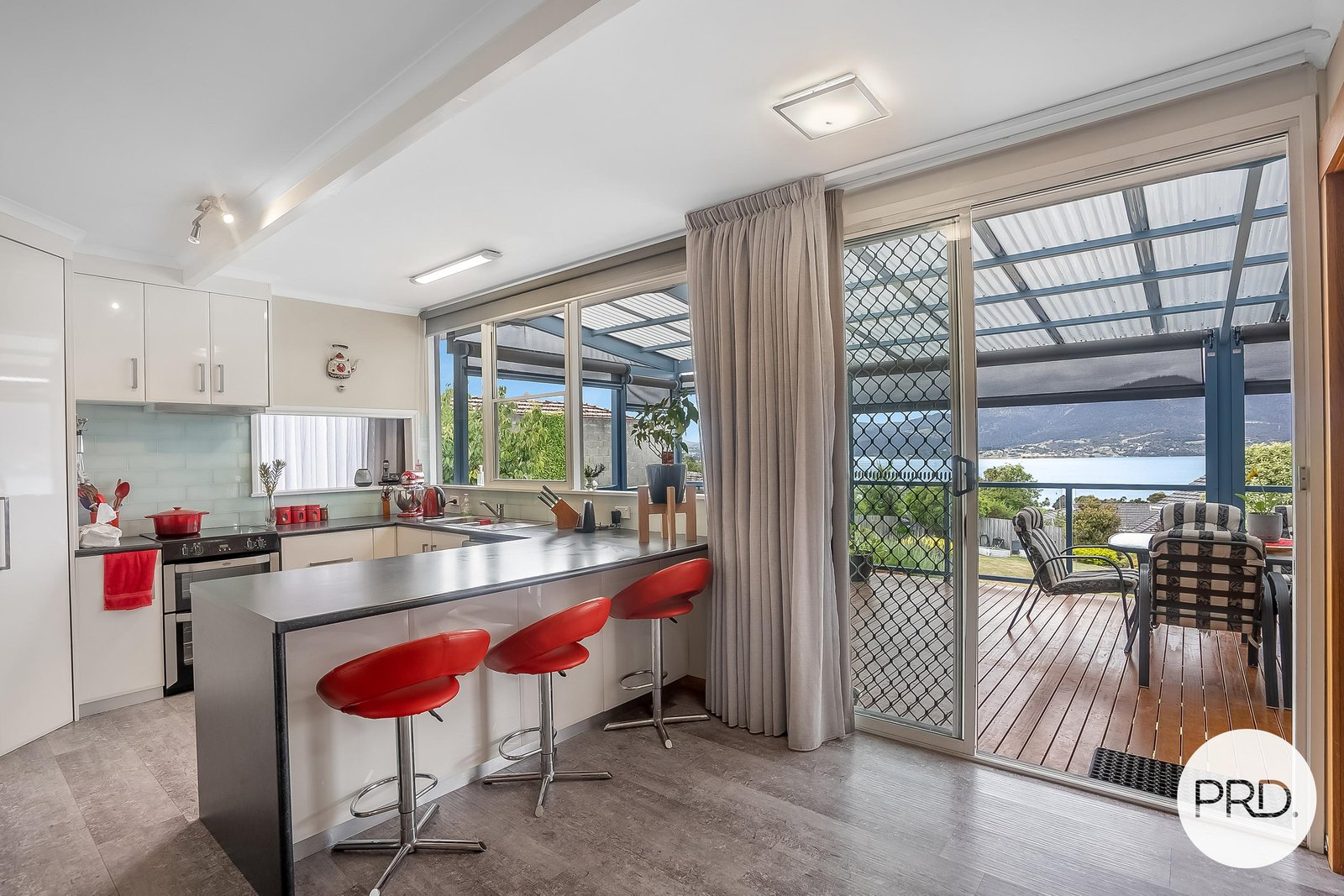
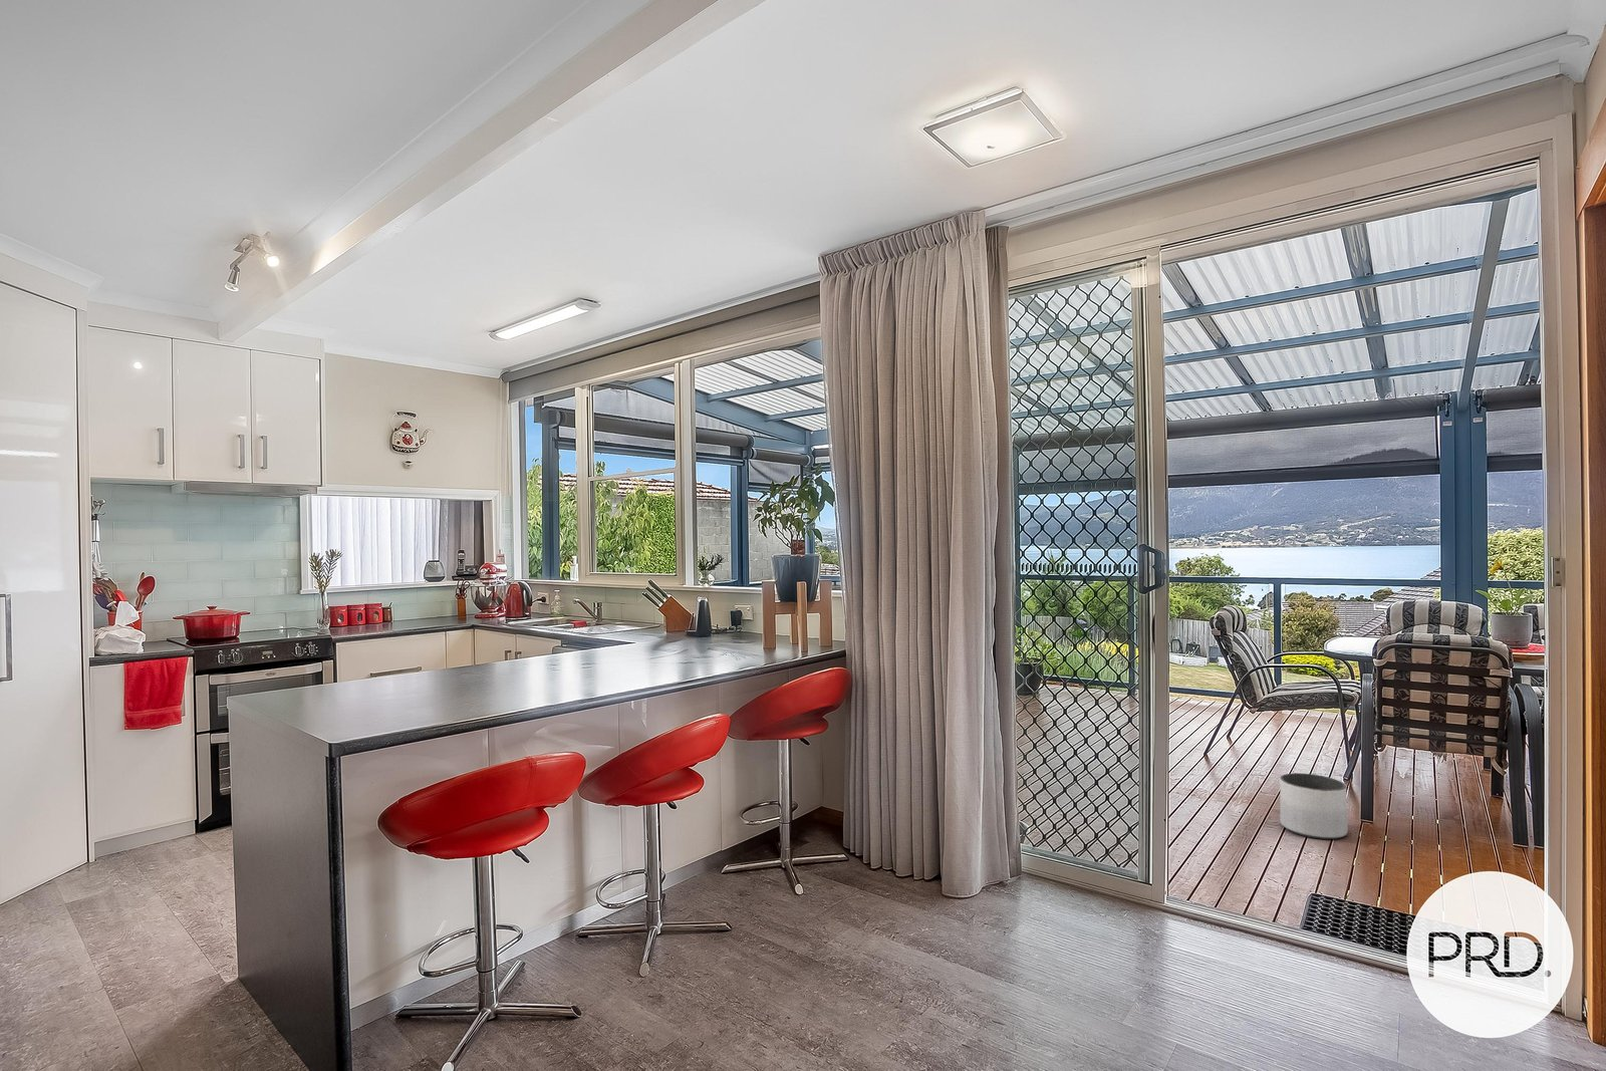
+ planter (1313, 804)
